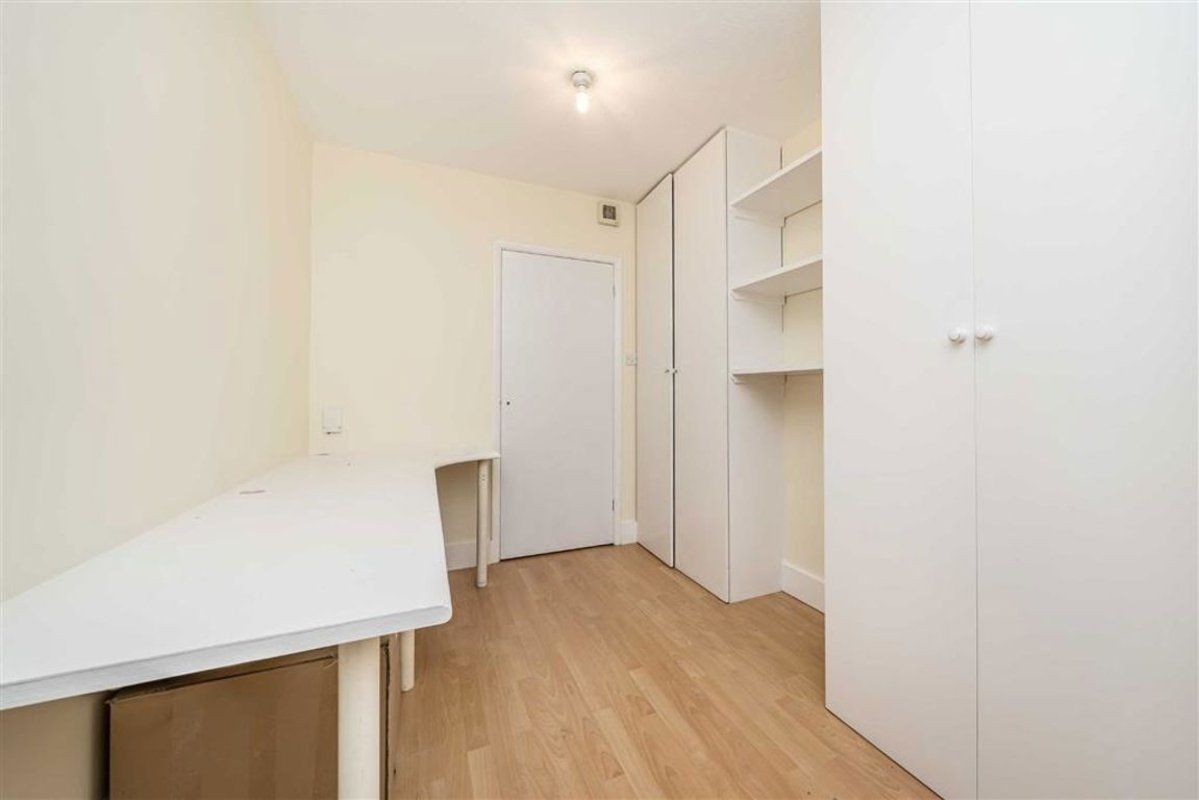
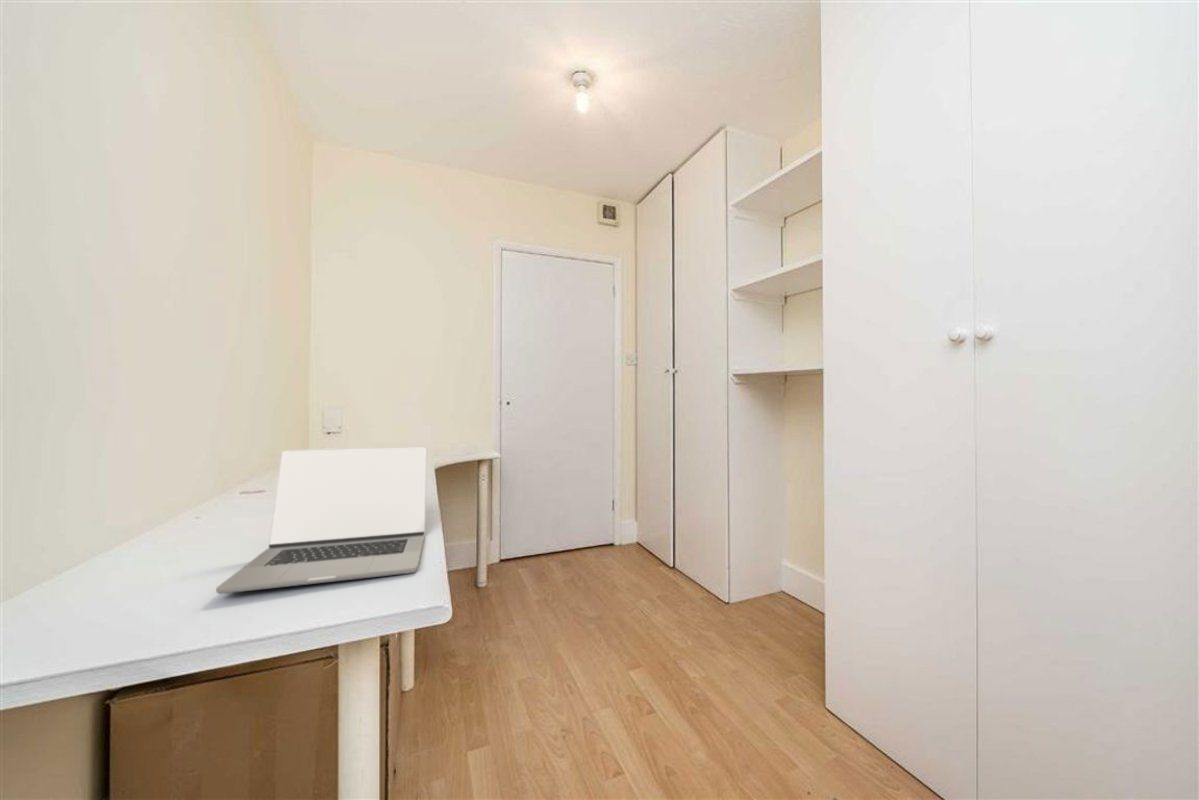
+ laptop (342, 505)
